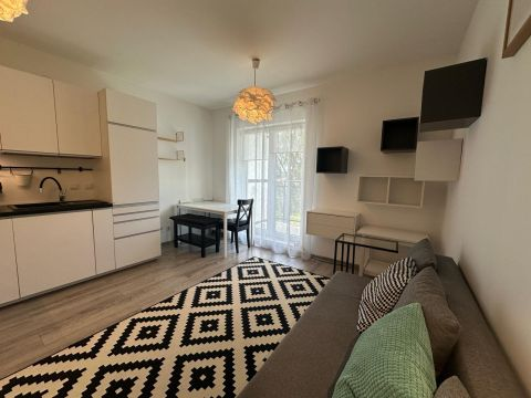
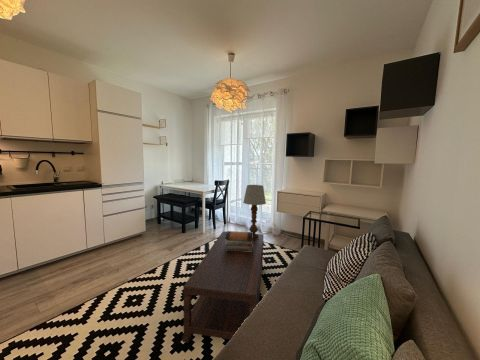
+ book stack (239, 241)
+ coffee table (233, 273)
+ table lamp (254, 211)
